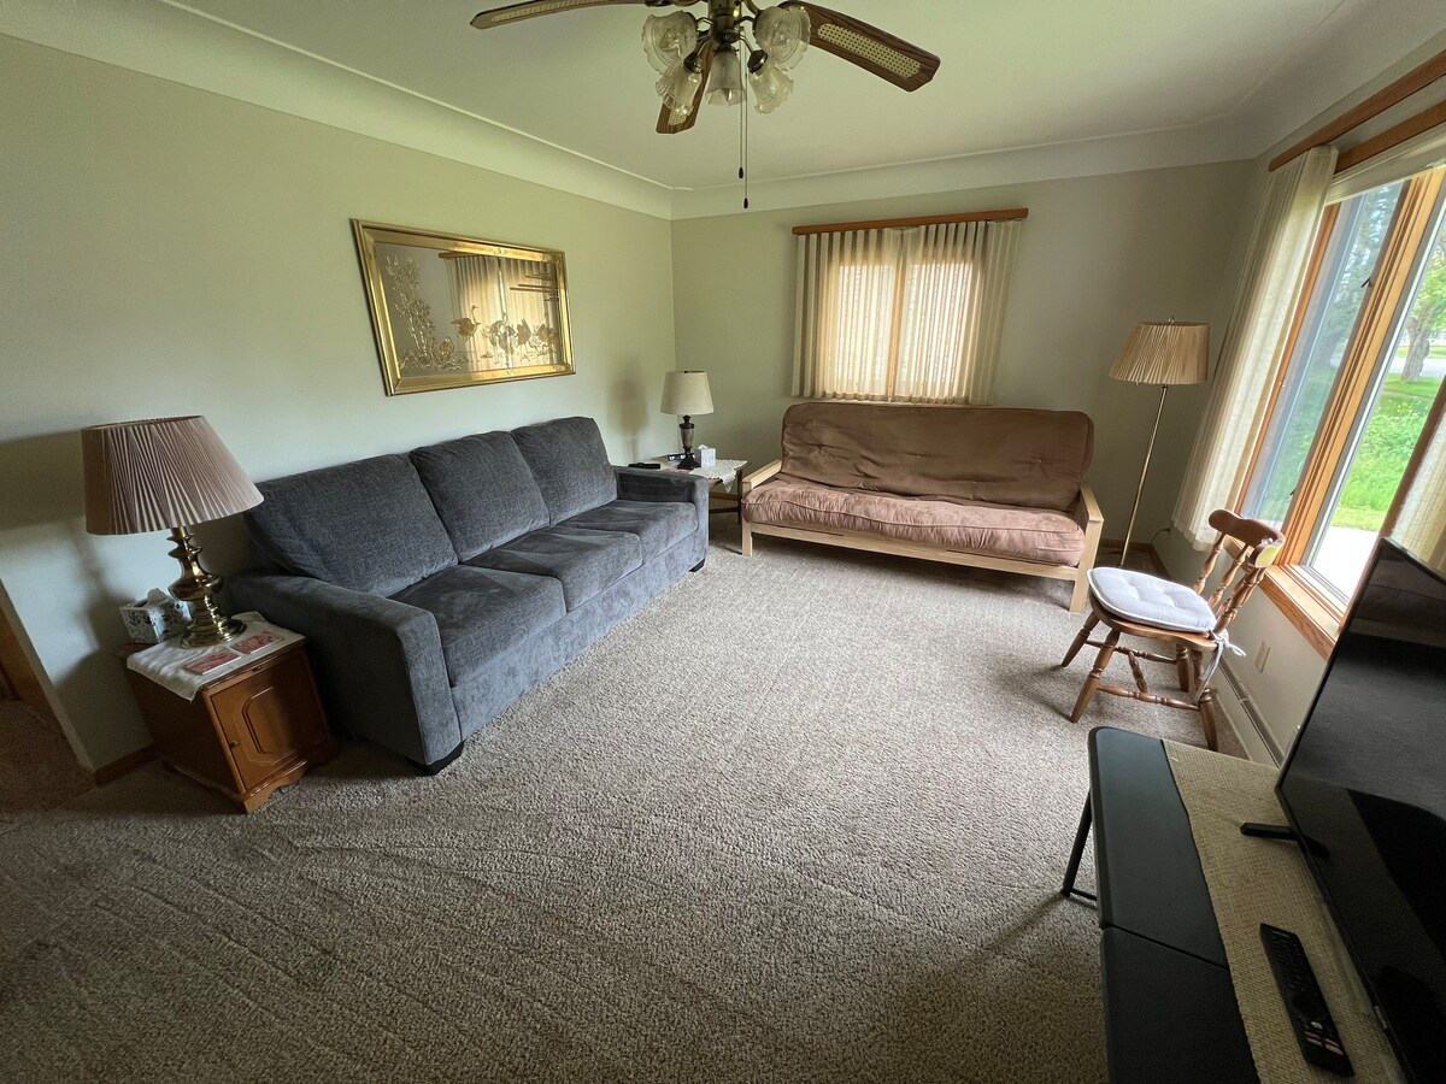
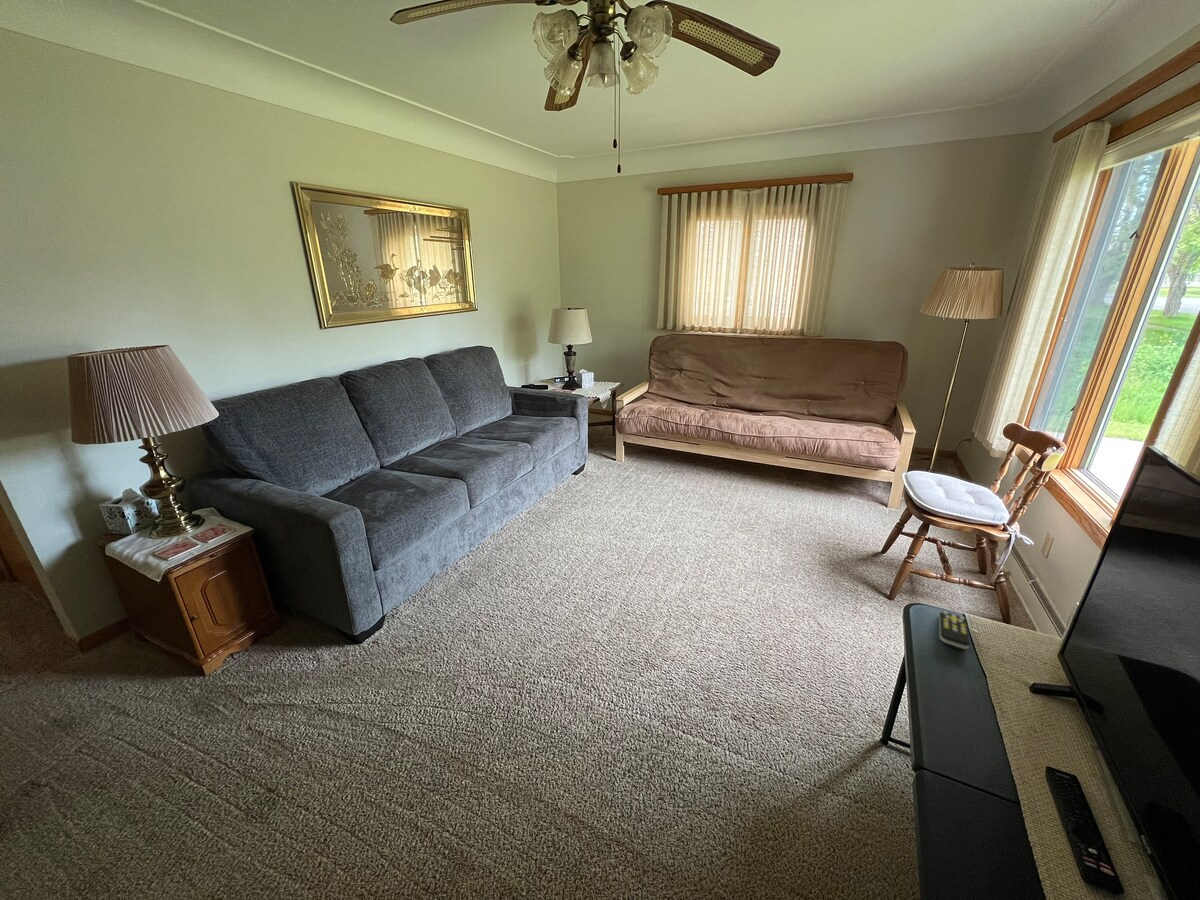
+ remote control (953, 629)
